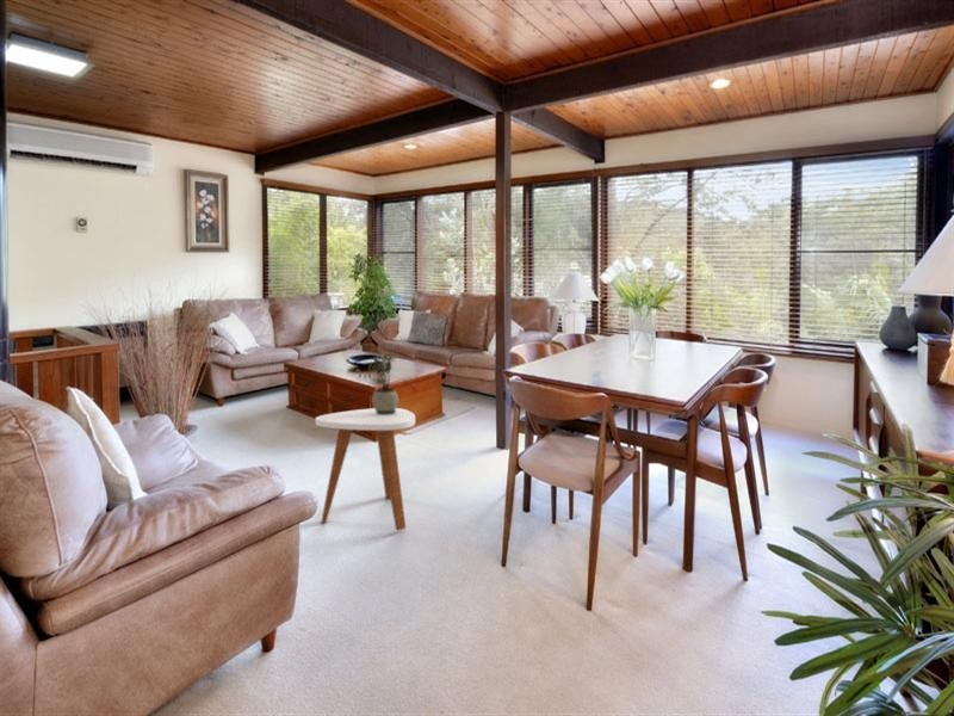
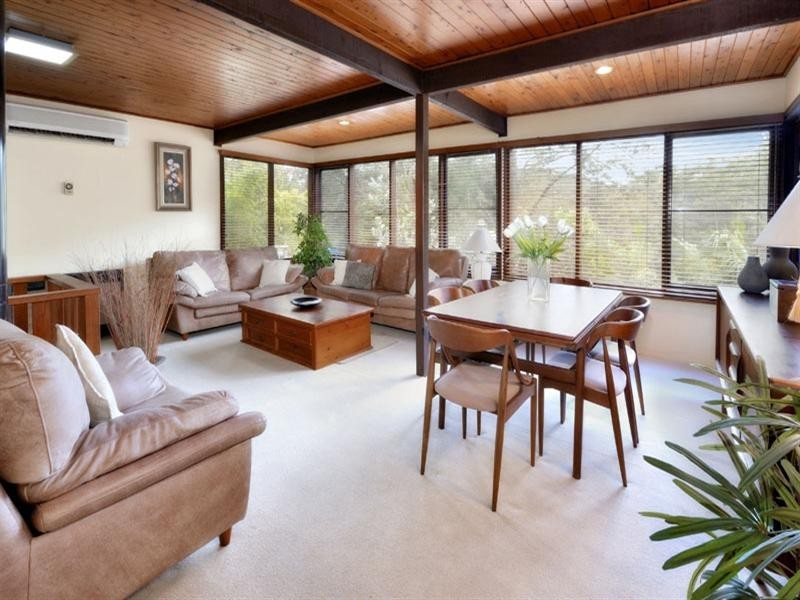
- potted plant (379, 381)
- side table (380, 463)
